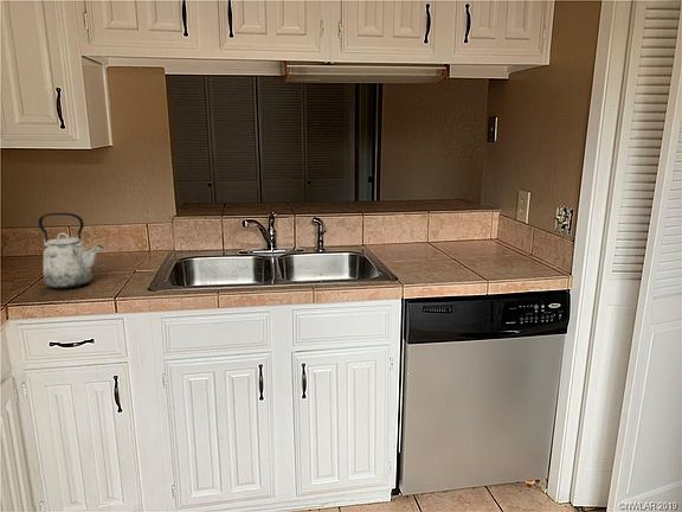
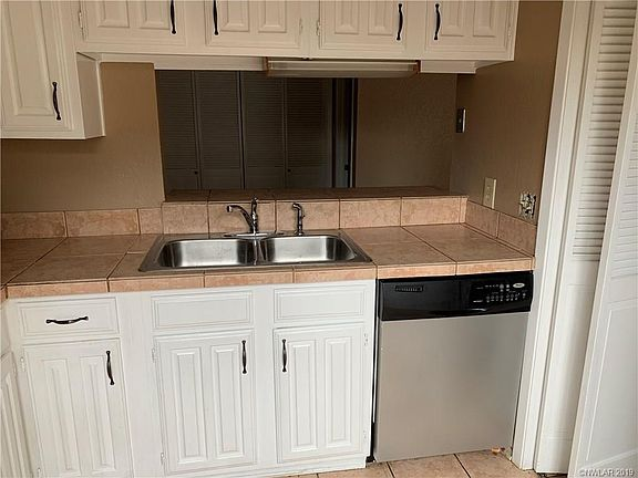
- kettle (72, 249)
